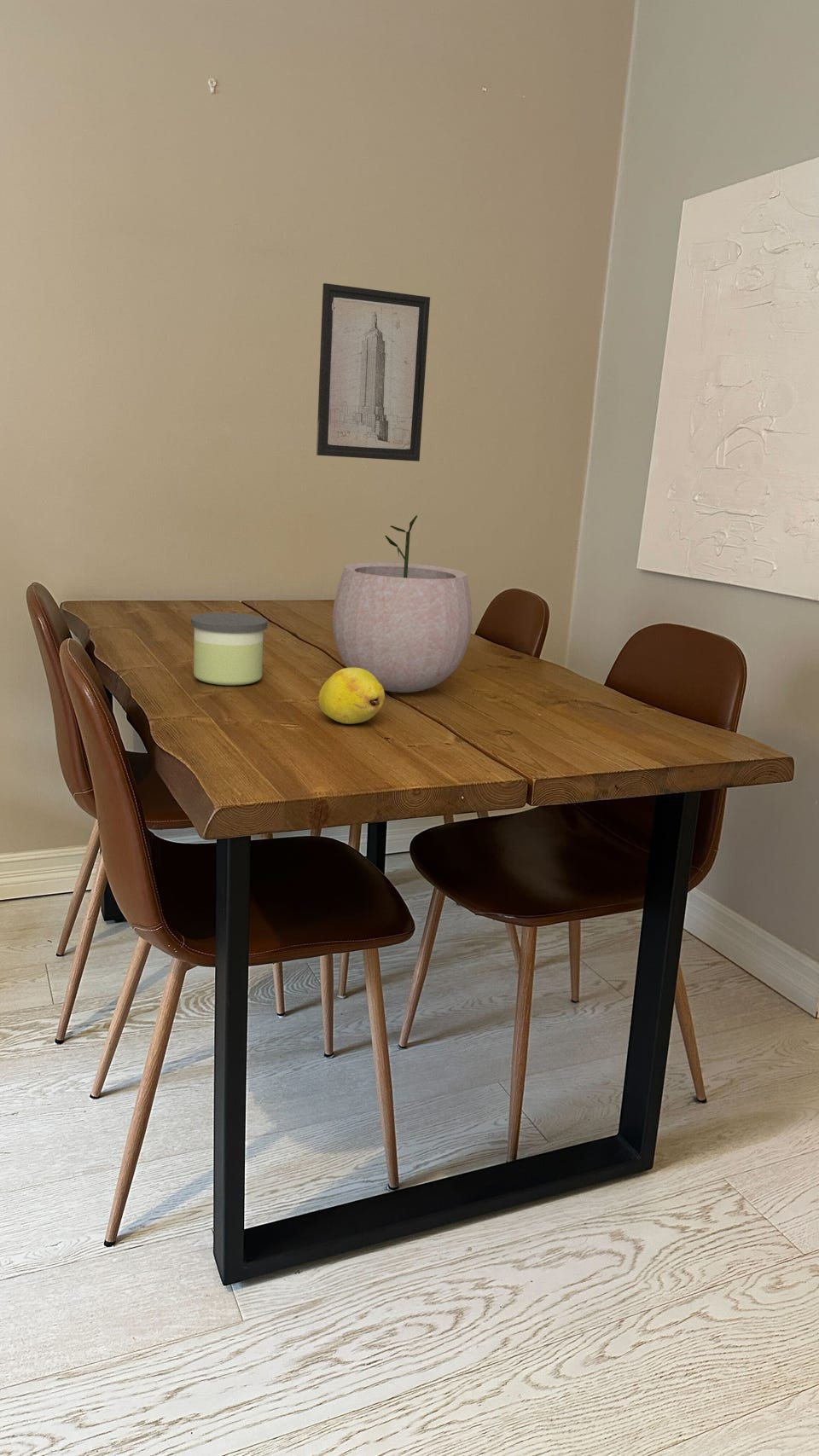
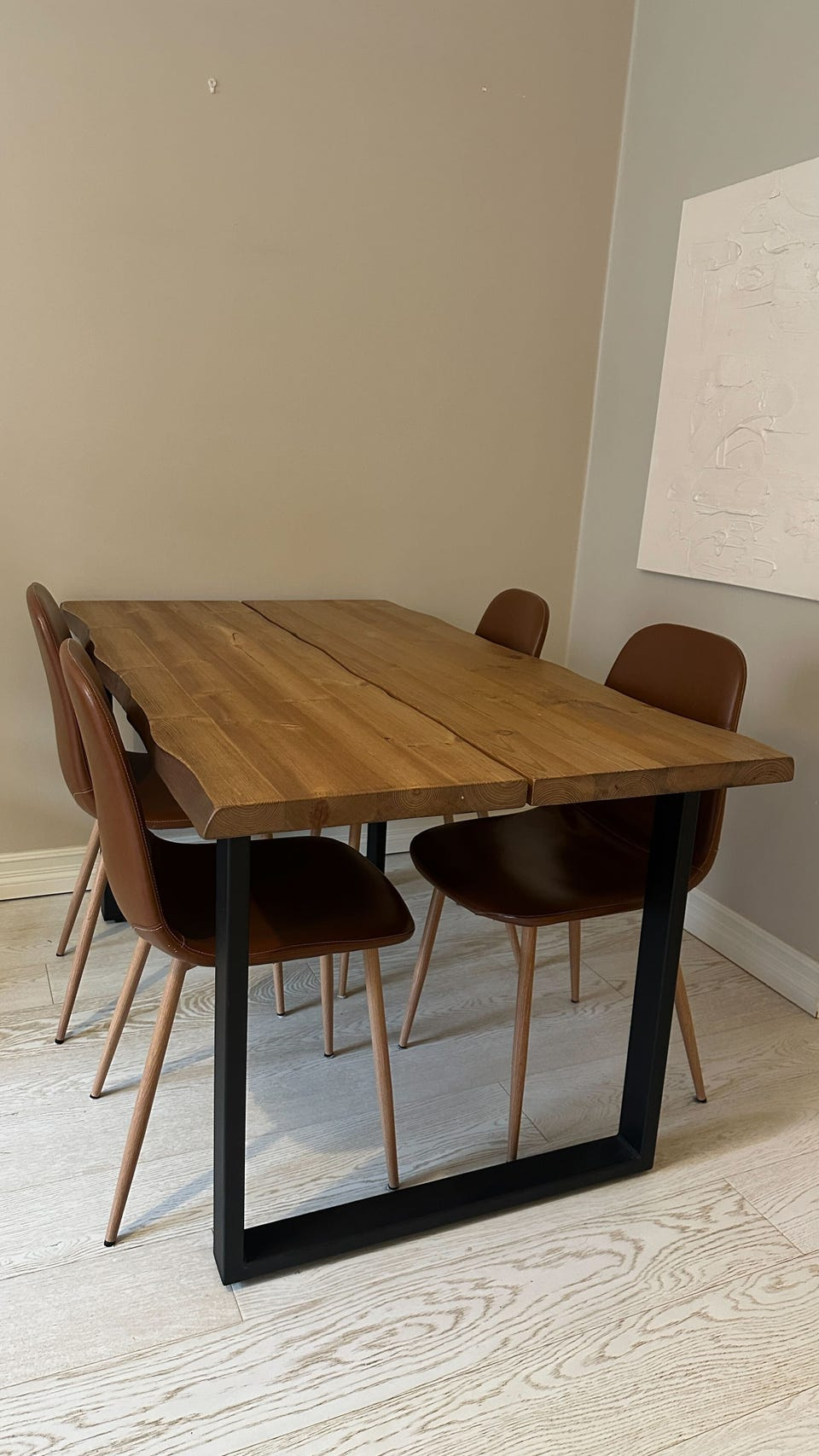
- candle (229, 649)
- wall art (373, 376)
- plant pot (403, 603)
- fruit (353, 695)
